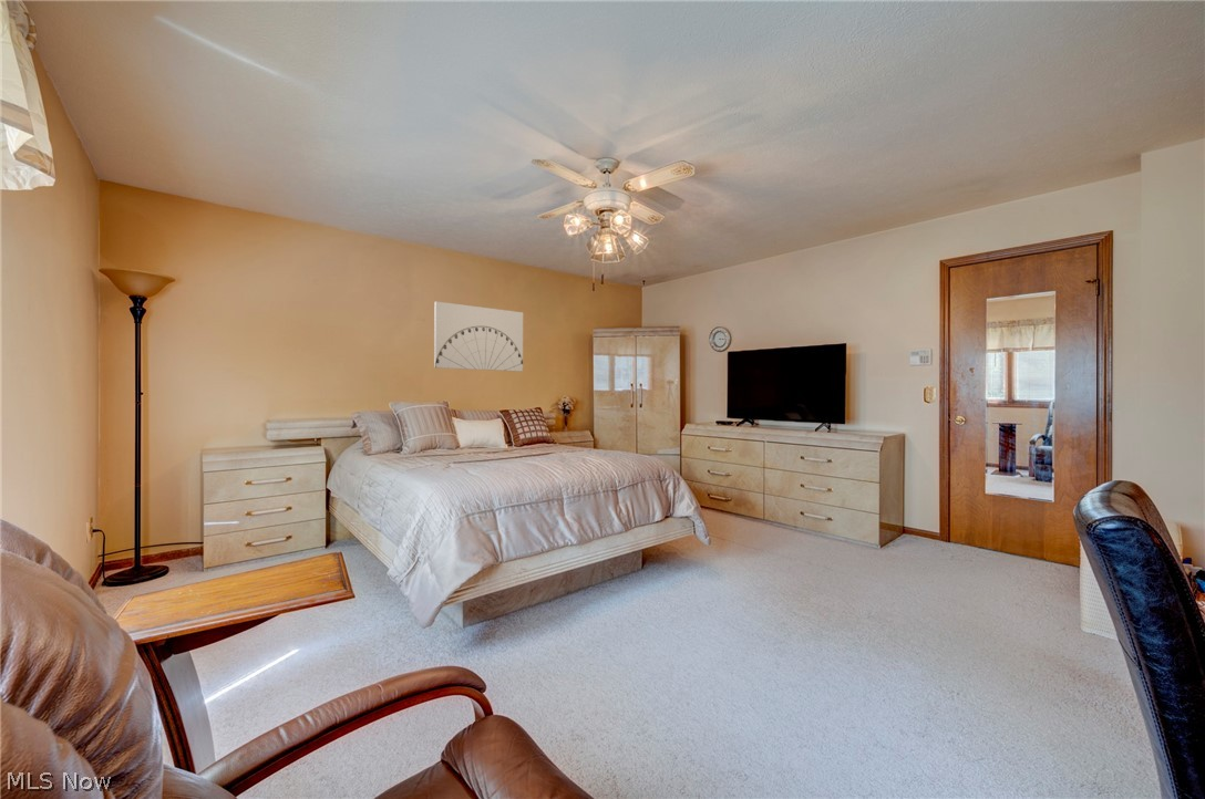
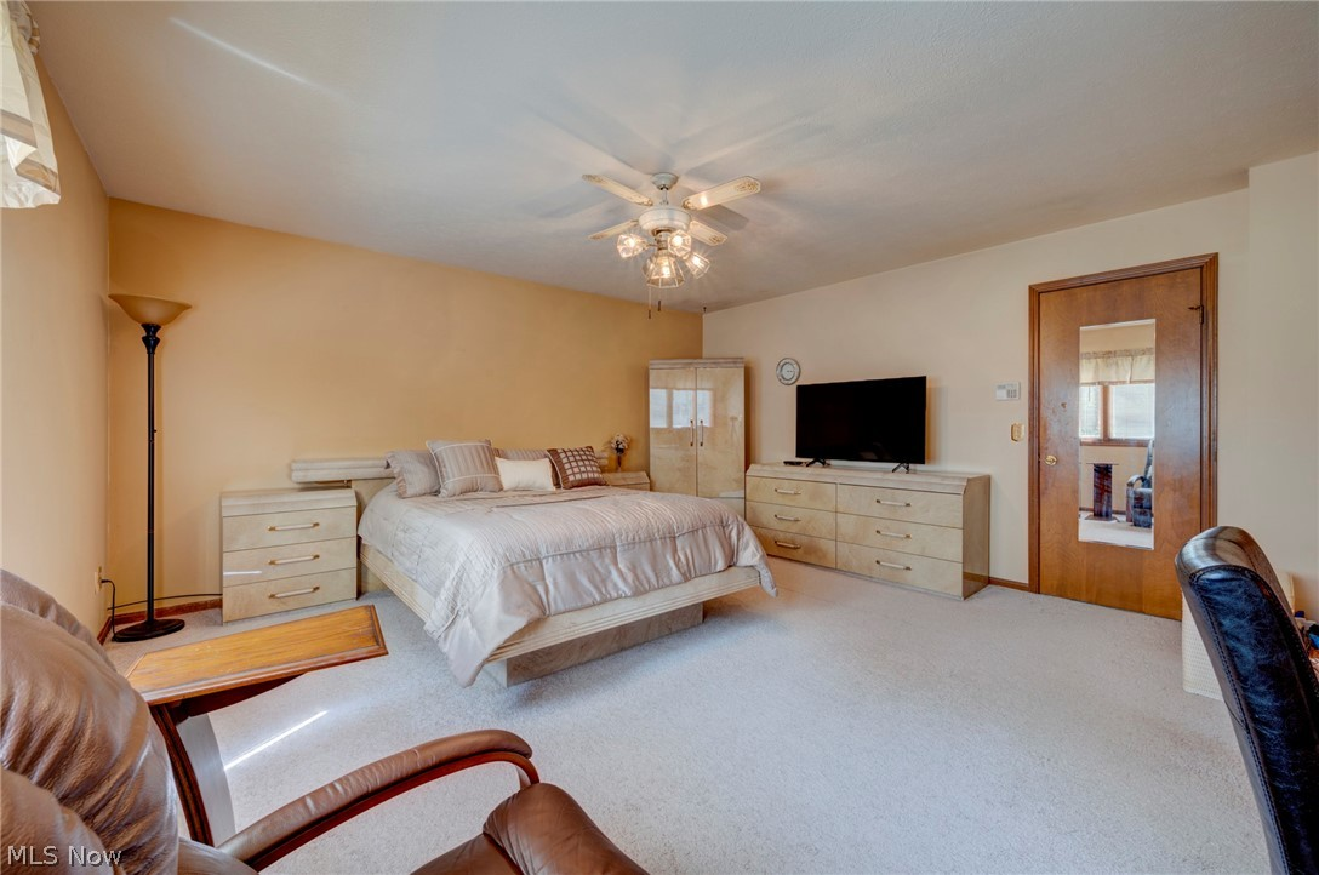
- wall art (481, 338)
